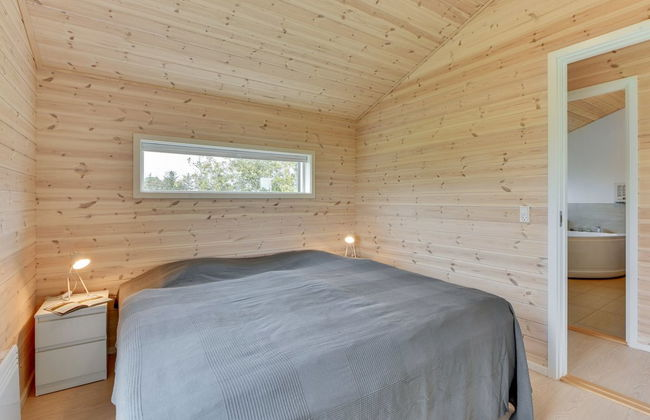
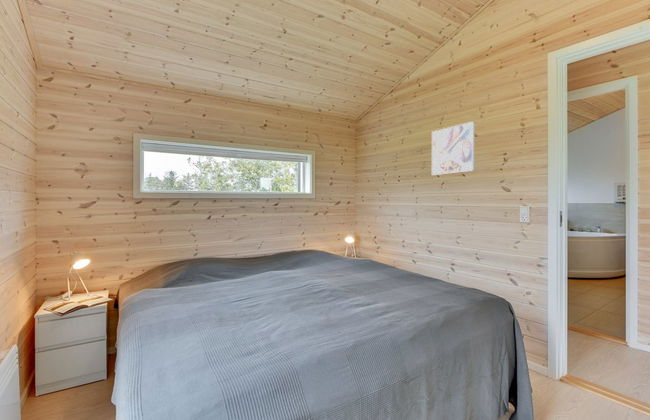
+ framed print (451, 150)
